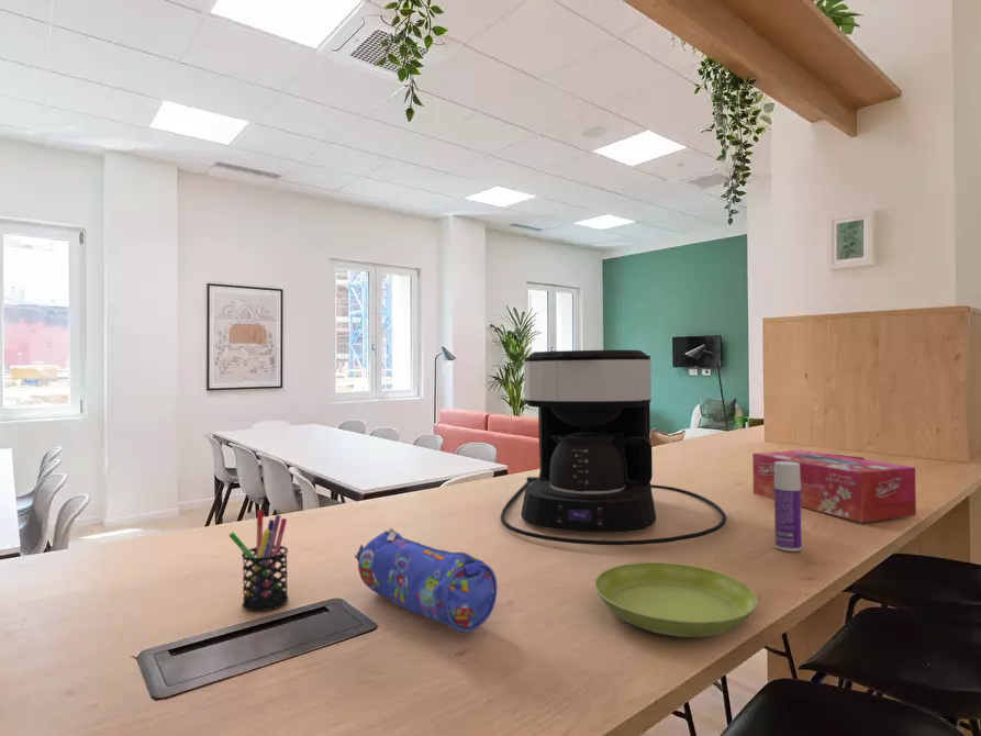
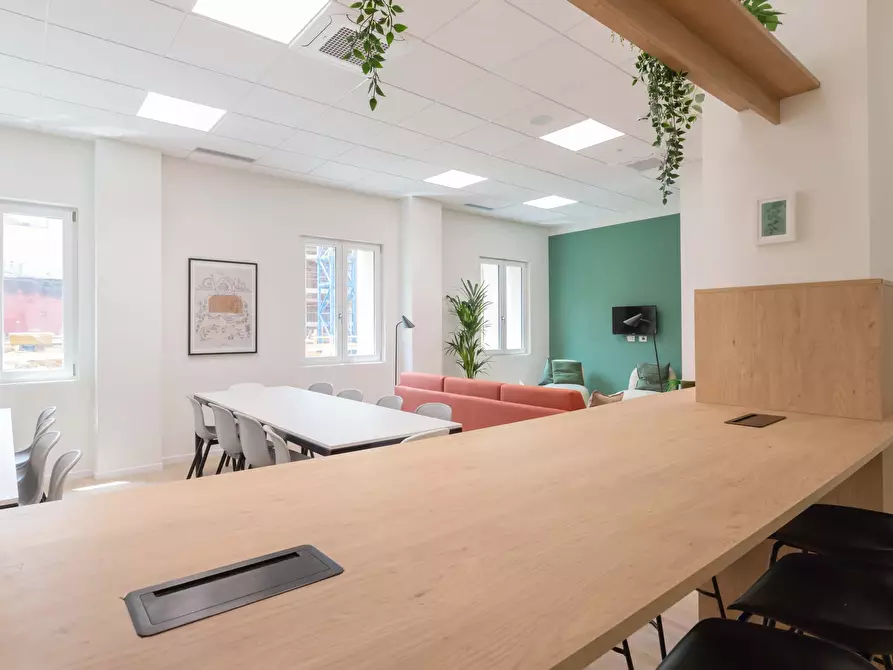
- pen holder (259, 558)
- pencil case (423, 573)
- saucer (672, 599)
- bottle (787, 505)
- coffee maker (605, 430)
- tissue box (827, 481)
